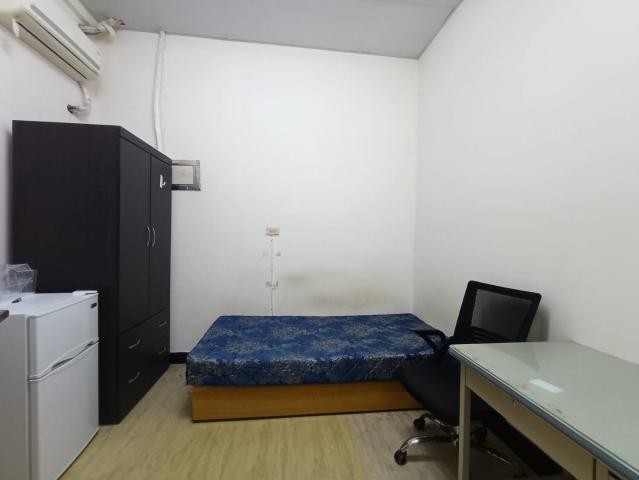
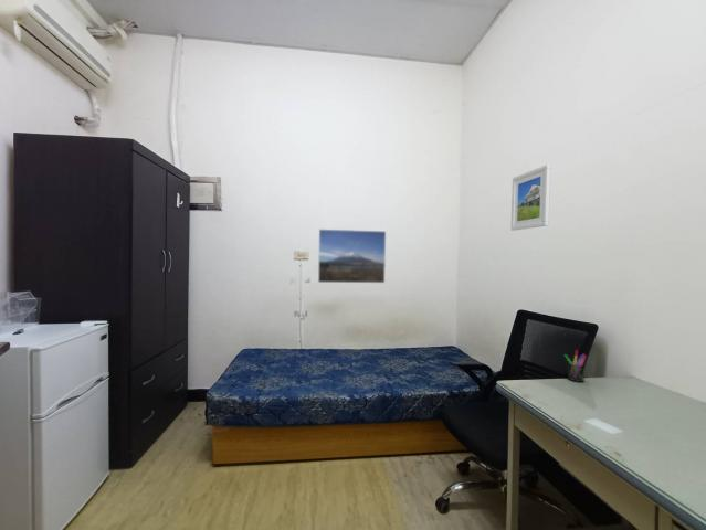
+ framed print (351, 256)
+ pen holder (573, 364)
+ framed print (528, 200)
